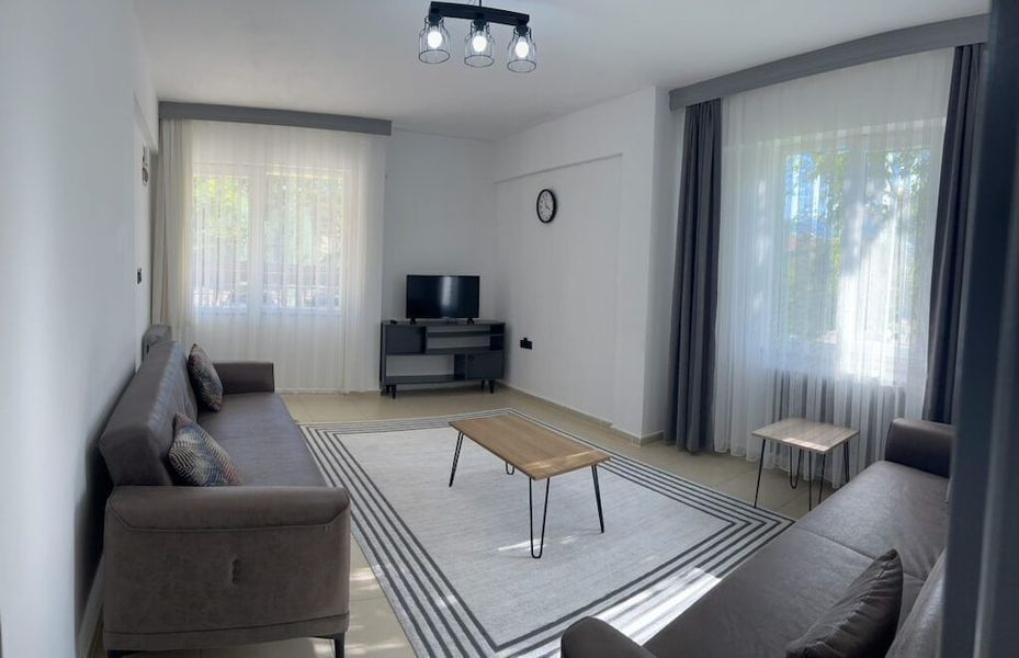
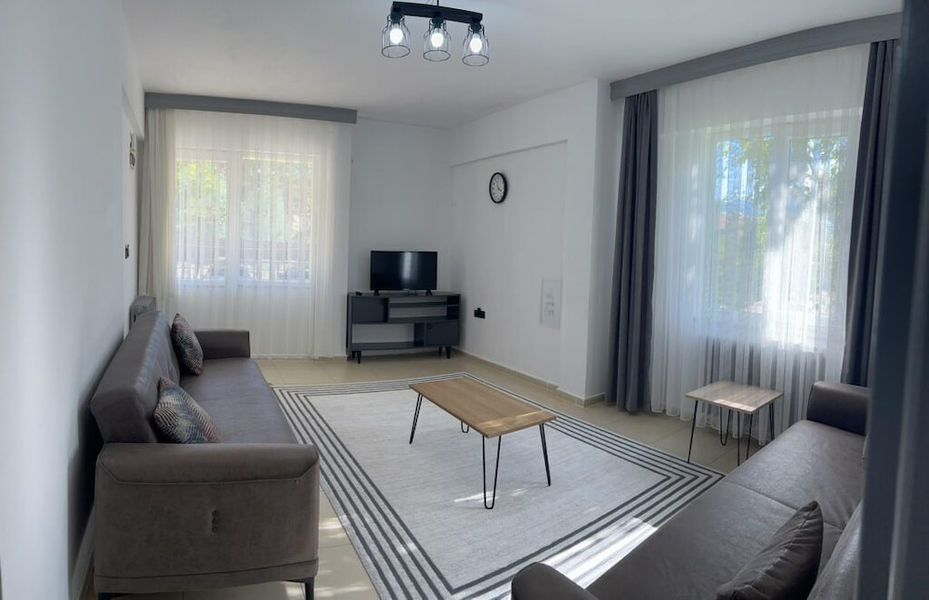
+ wall art (550, 302)
